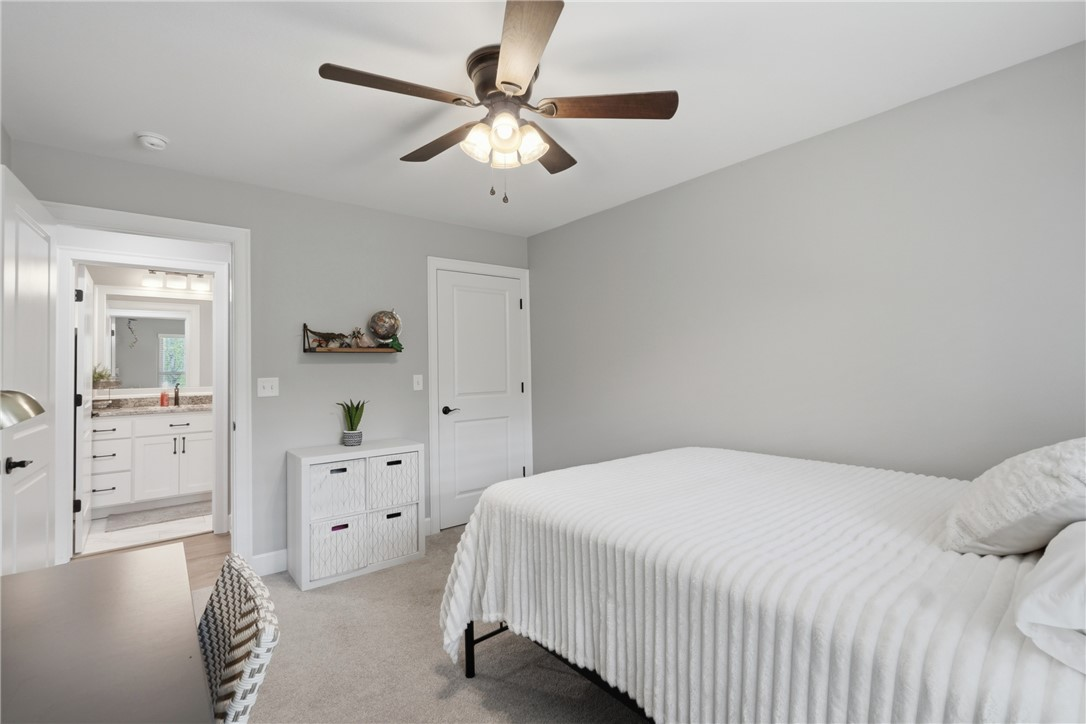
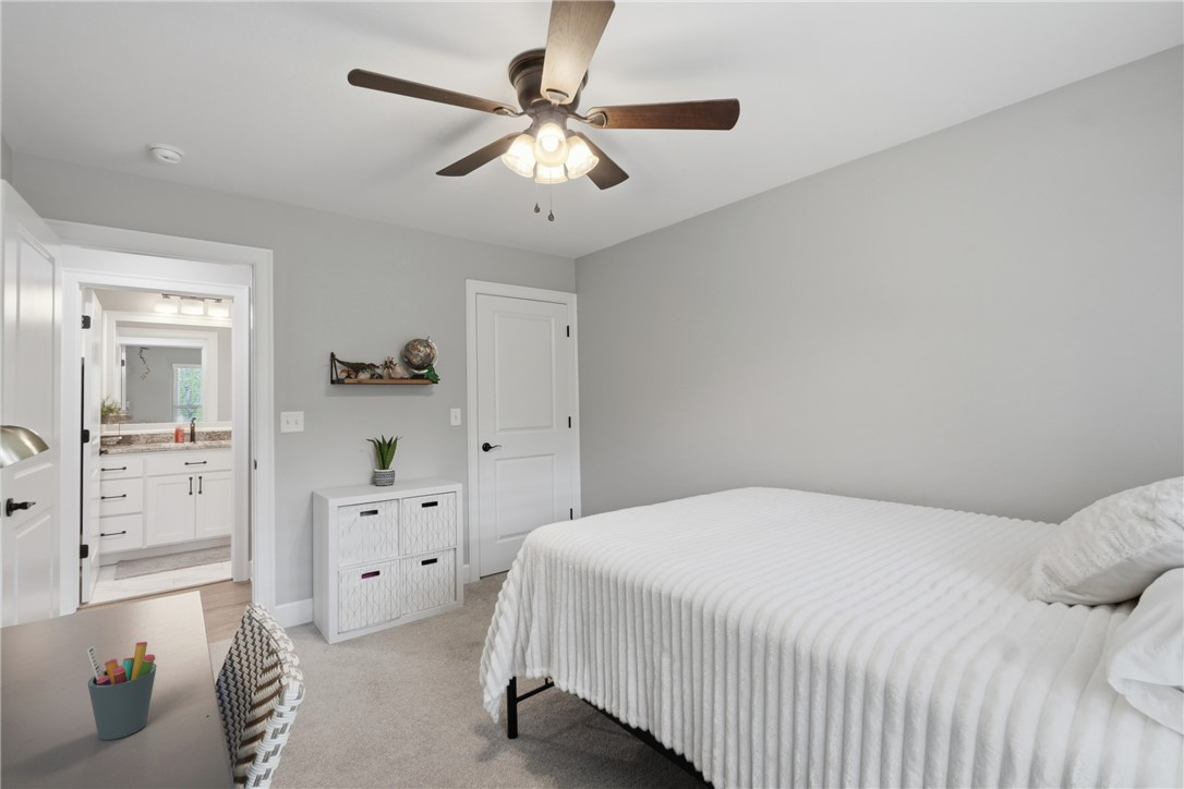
+ pen holder (123, 685)
